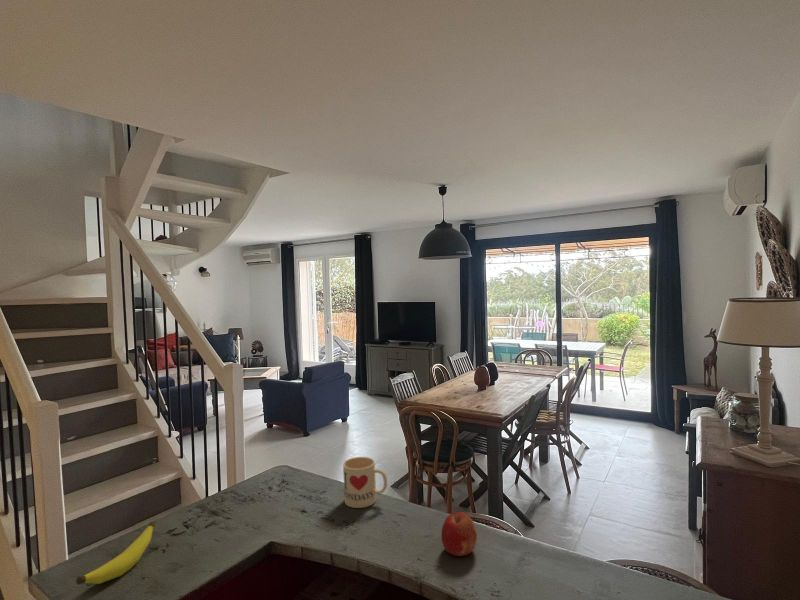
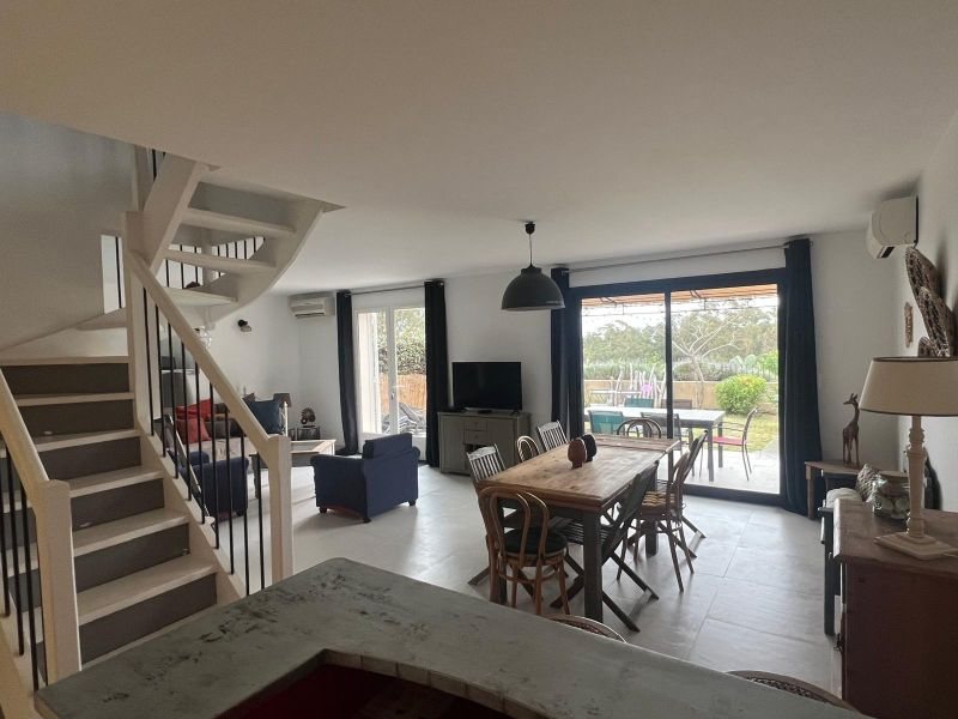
- mug (365, 482)
- fruit (458, 533)
- banana (124, 556)
